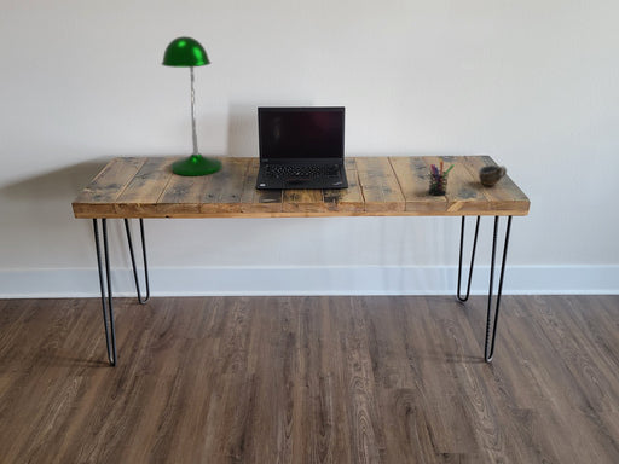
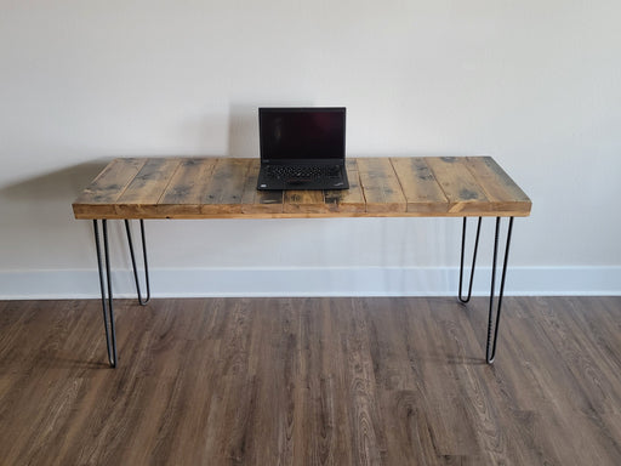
- pen holder (441, 176)
- desk lamp (191, 105)
- cup (490, 174)
